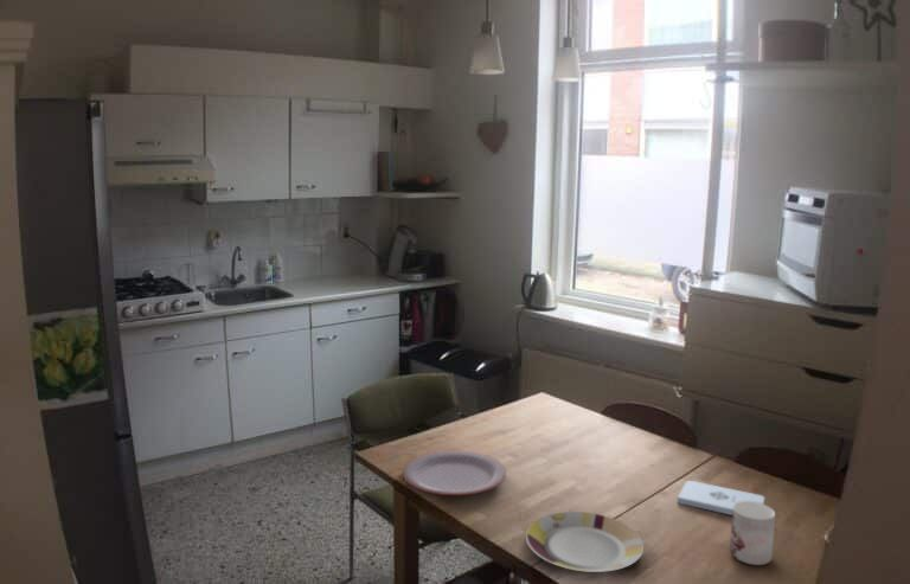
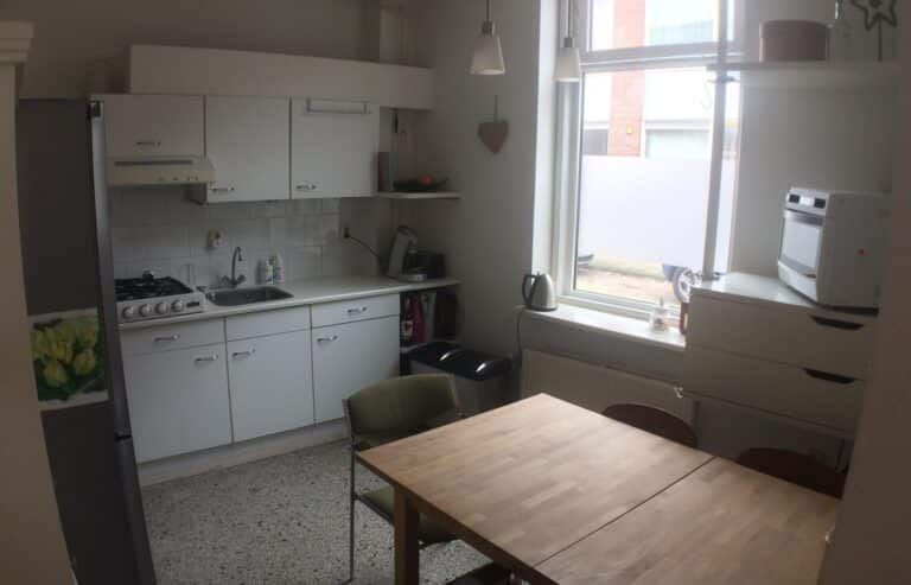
- mug (752, 531)
- plate (583, 543)
- plate (454, 474)
- notepad (720, 499)
